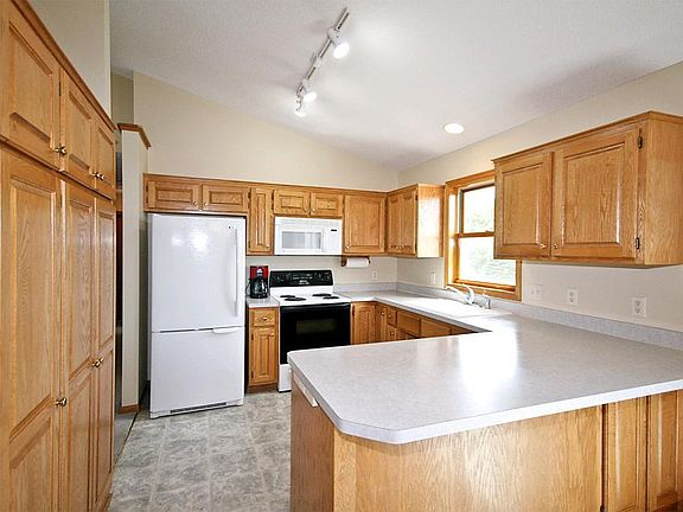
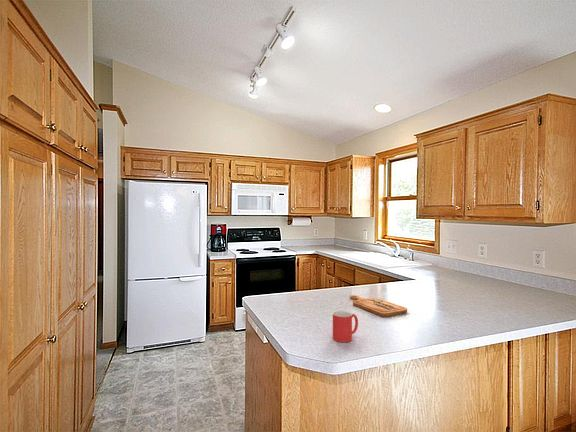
+ cutting board (372, 303)
+ mug (346, 325)
